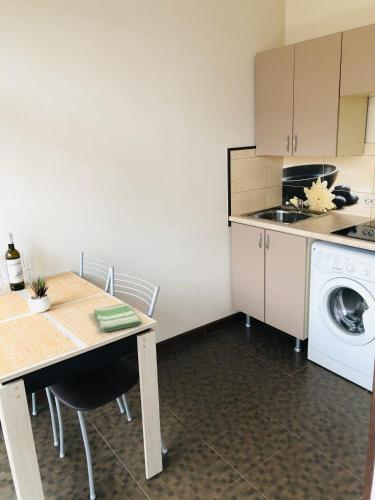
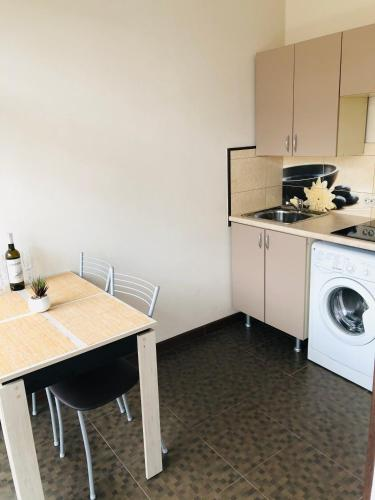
- dish towel (116, 316)
